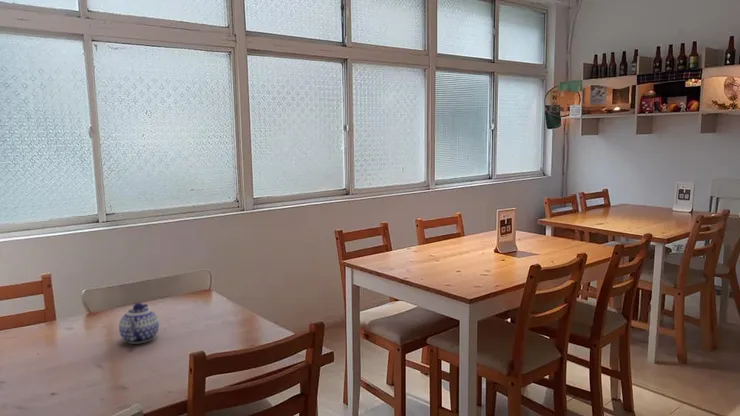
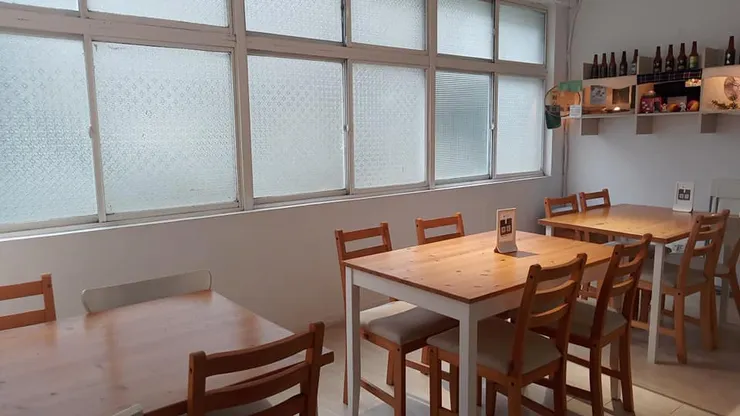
- teapot (139, 321)
